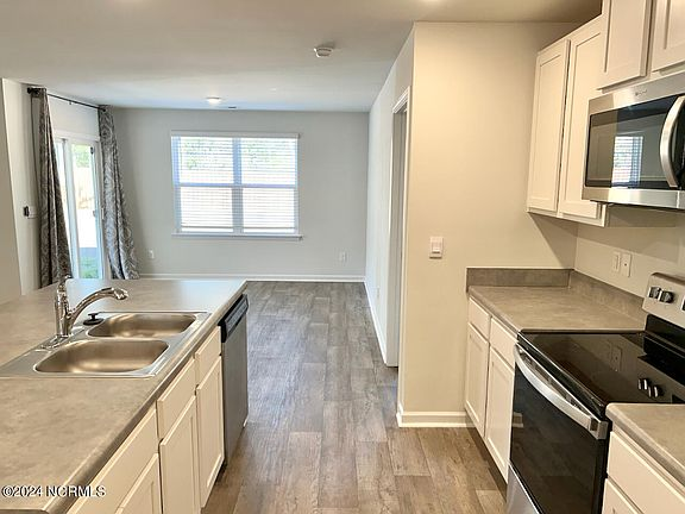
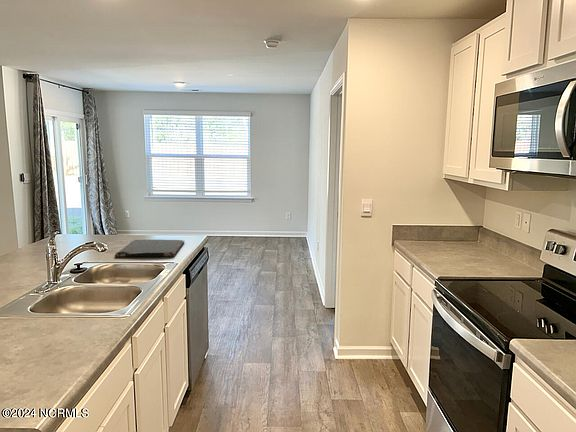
+ cutting board (152, 247)
